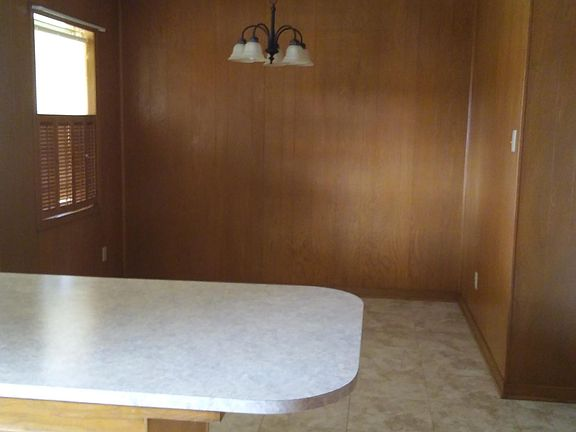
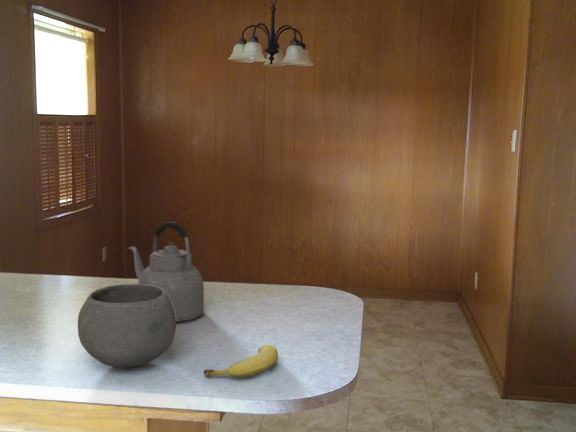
+ fruit (249, 360)
+ kettle (160, 266)
+ bowl (128, 328)
